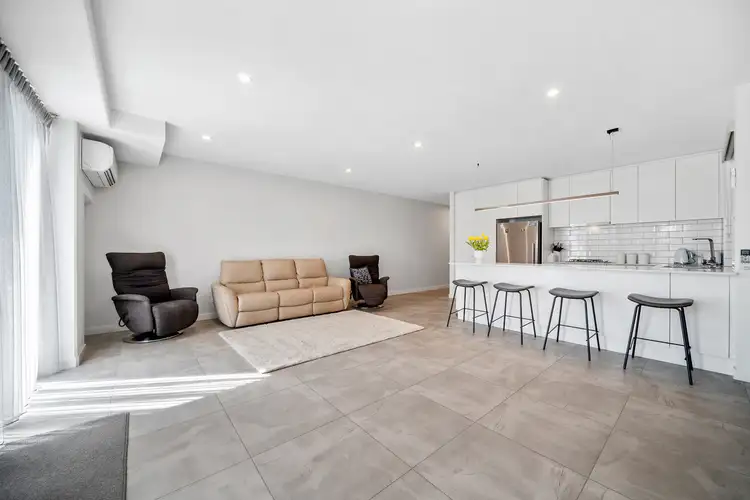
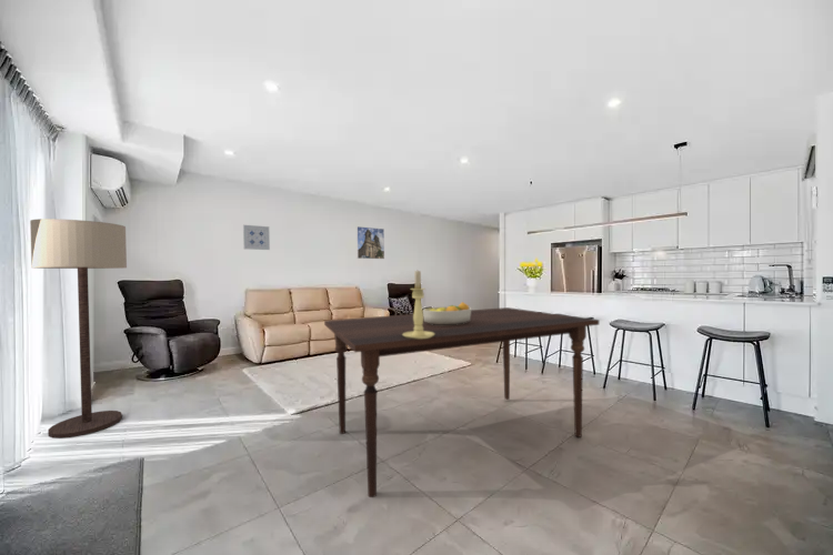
+ candle holder (418, 302)
+ dining table (451, 347)
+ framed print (370, 243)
+ fruit bowl (446, 312)
+ wall art (257, 238)
+ floor lamp (83, 325)
